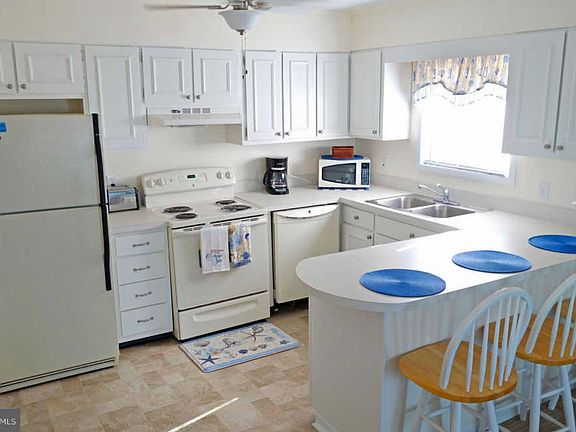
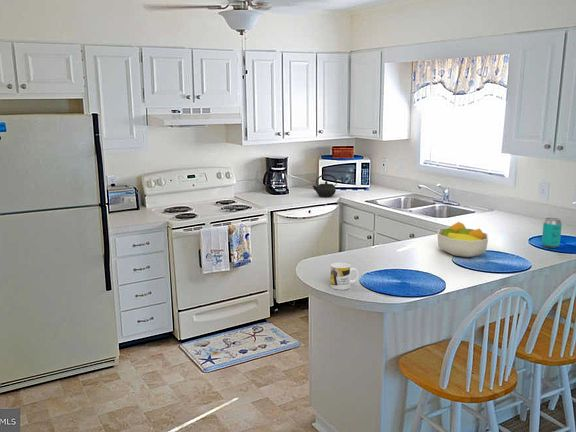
+ mug (344, 276)
+ beverage can (551, 232)
+ fruit bowl (462, 238)
+ kettle (324, 185)
